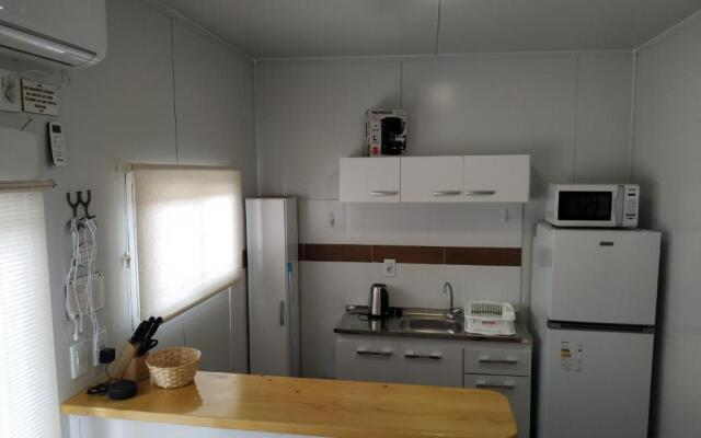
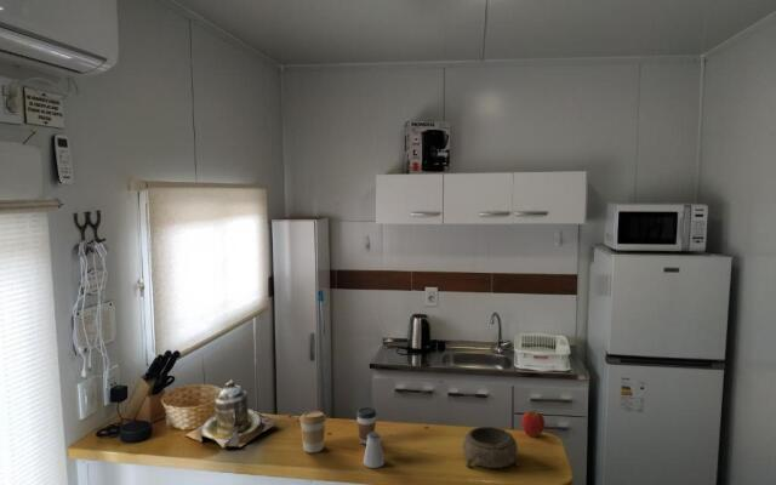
+ decorative bowl (489, 445)
+ apple (532, 422)
+ teapot (232, 404)
+ coffee cup (366, 426)
+ saltshaker (373, 447)
+ coffee cup (313, 430)
